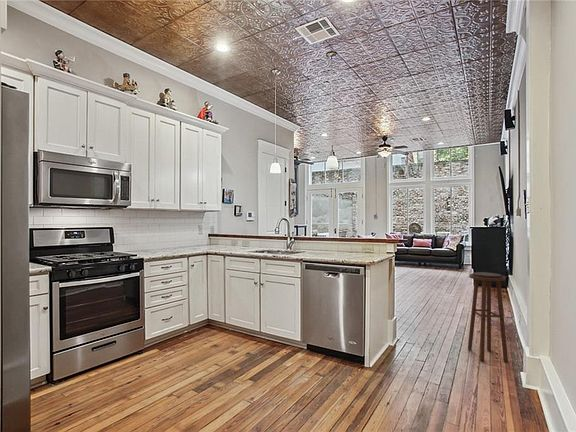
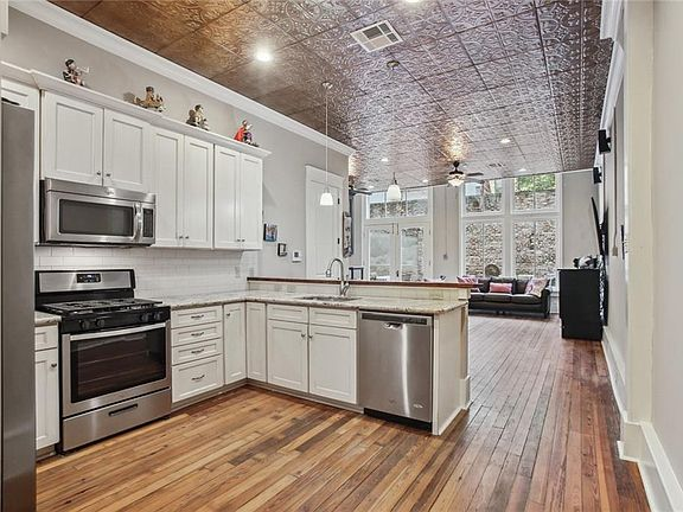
- stool (486, 315)
